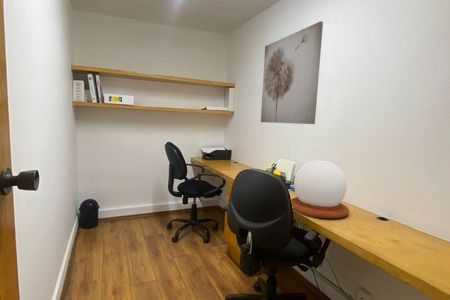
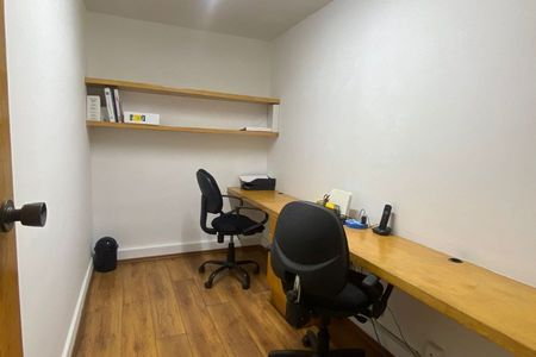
- wall art (286, 80)
- snow globe (319, 184)
